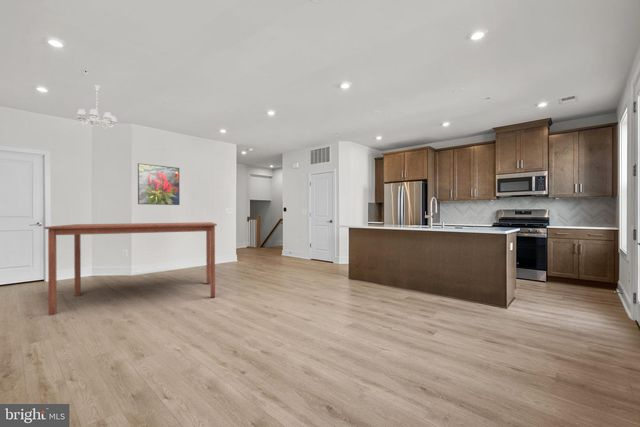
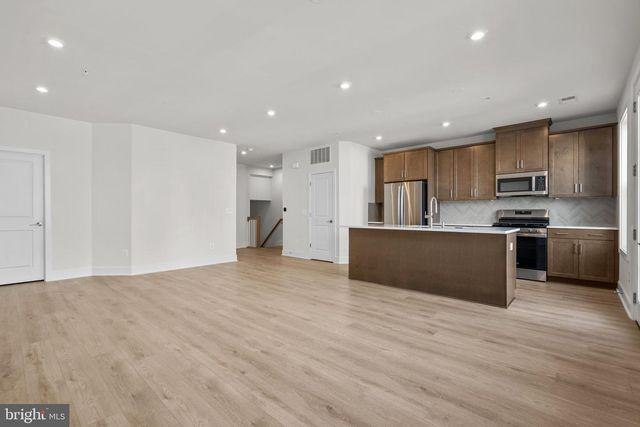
- chandelier (96, 103)
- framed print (159, 185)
- dining table (144, 232)
